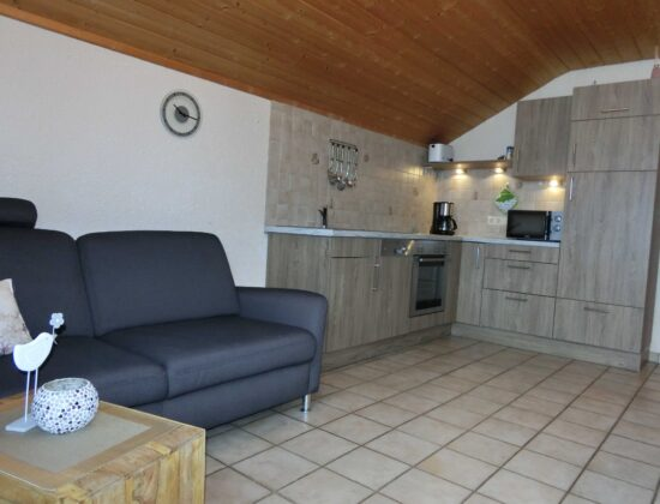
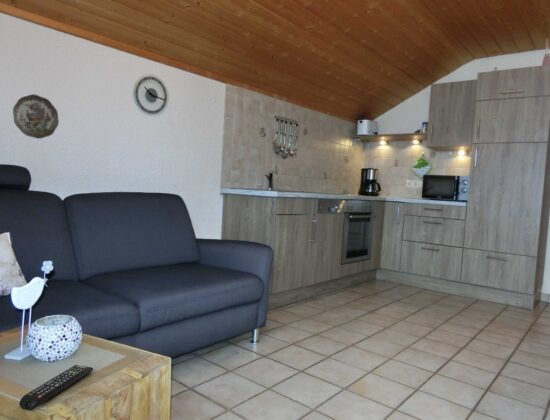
+ remote control (59, 384)
+ decorative plate (35, 116)
